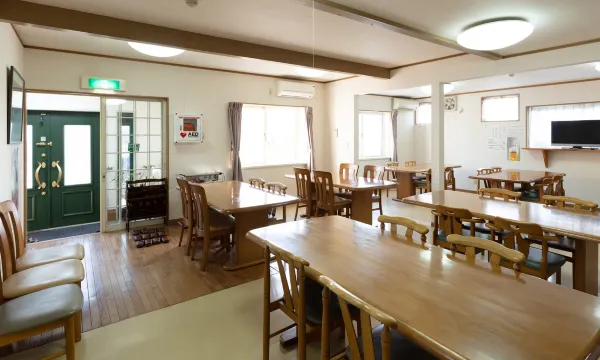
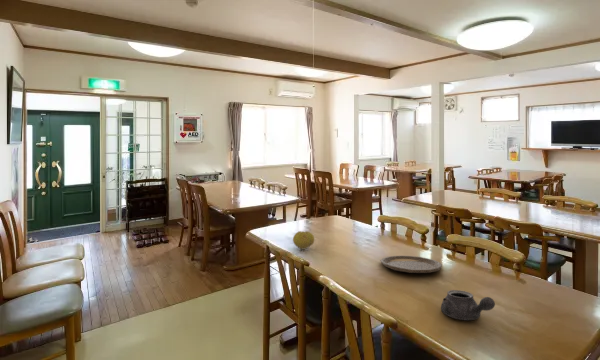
+ fruit (303, 240)
+ teapot (466, 304)
+ plate (410, 264)
